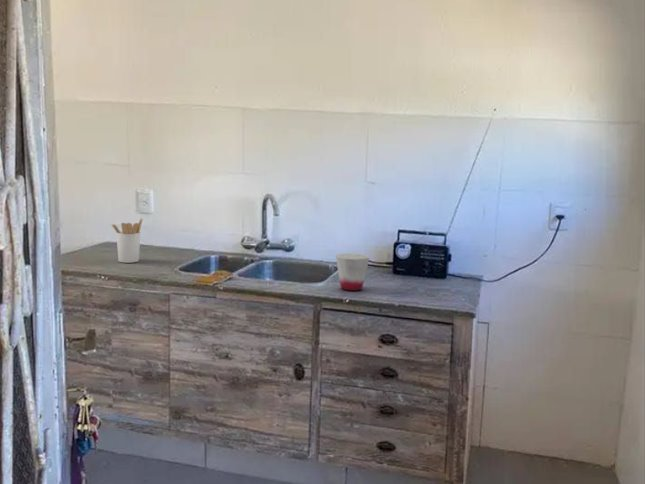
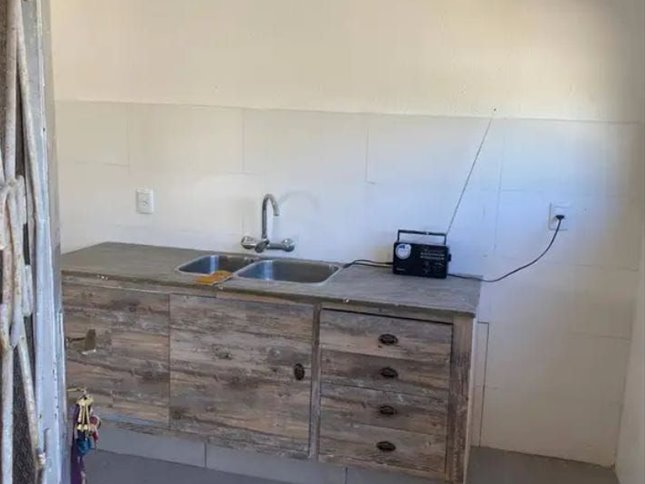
- utensil holder (129, 240)
- cup (352, 272)
